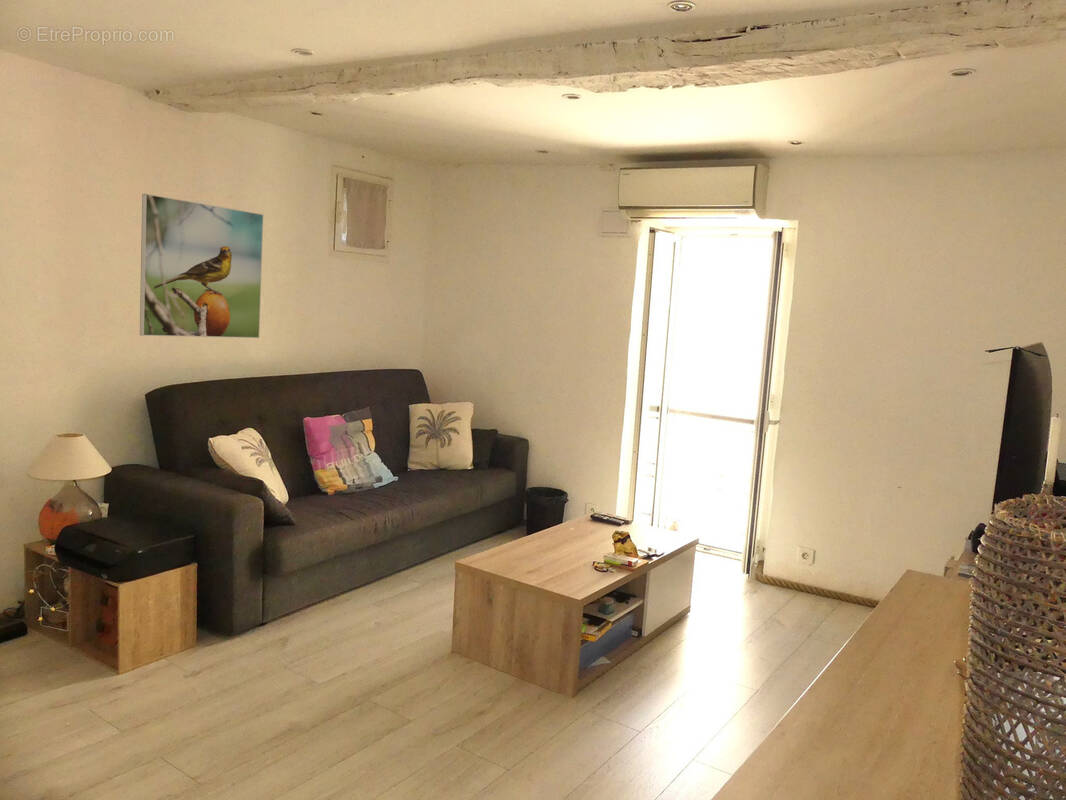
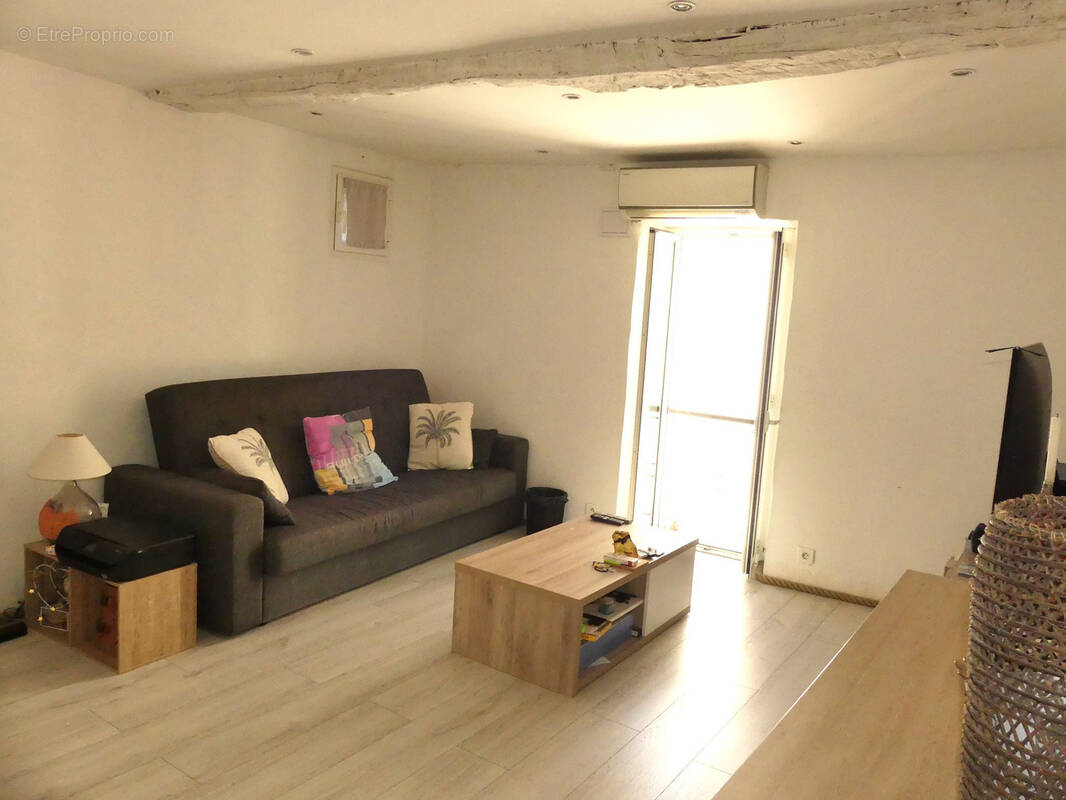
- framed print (205, 271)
